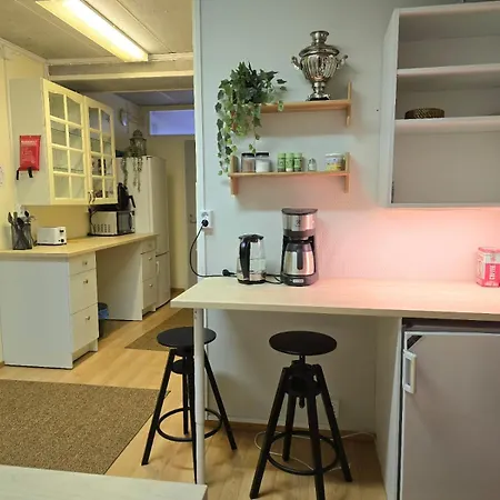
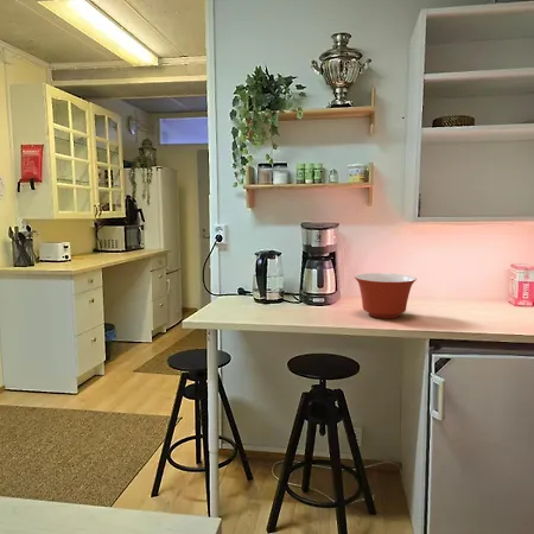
+ mixing bowl (383, 295)
